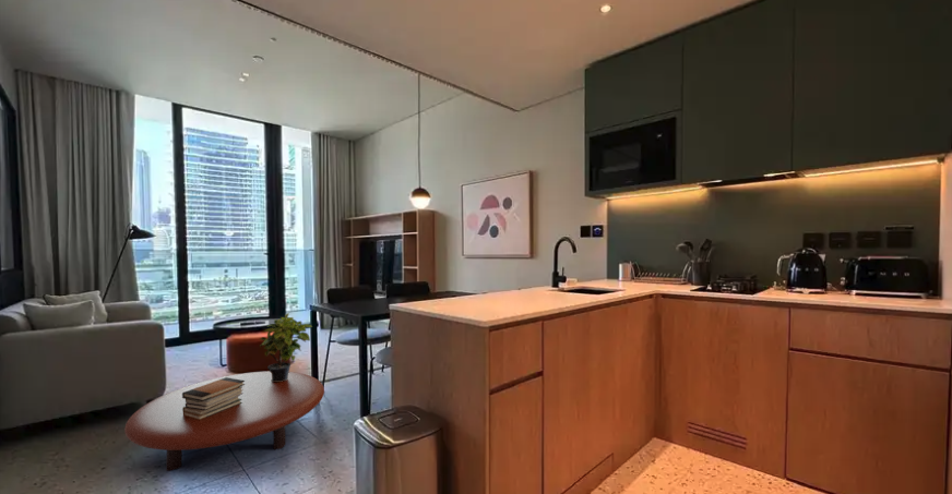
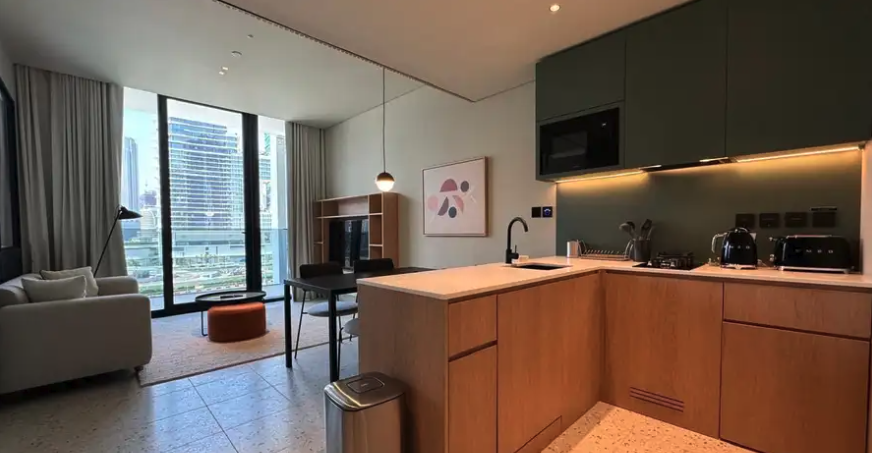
- potted plant (283, 346)
- coffee table (236, 415)
- book stack (214, 397)
